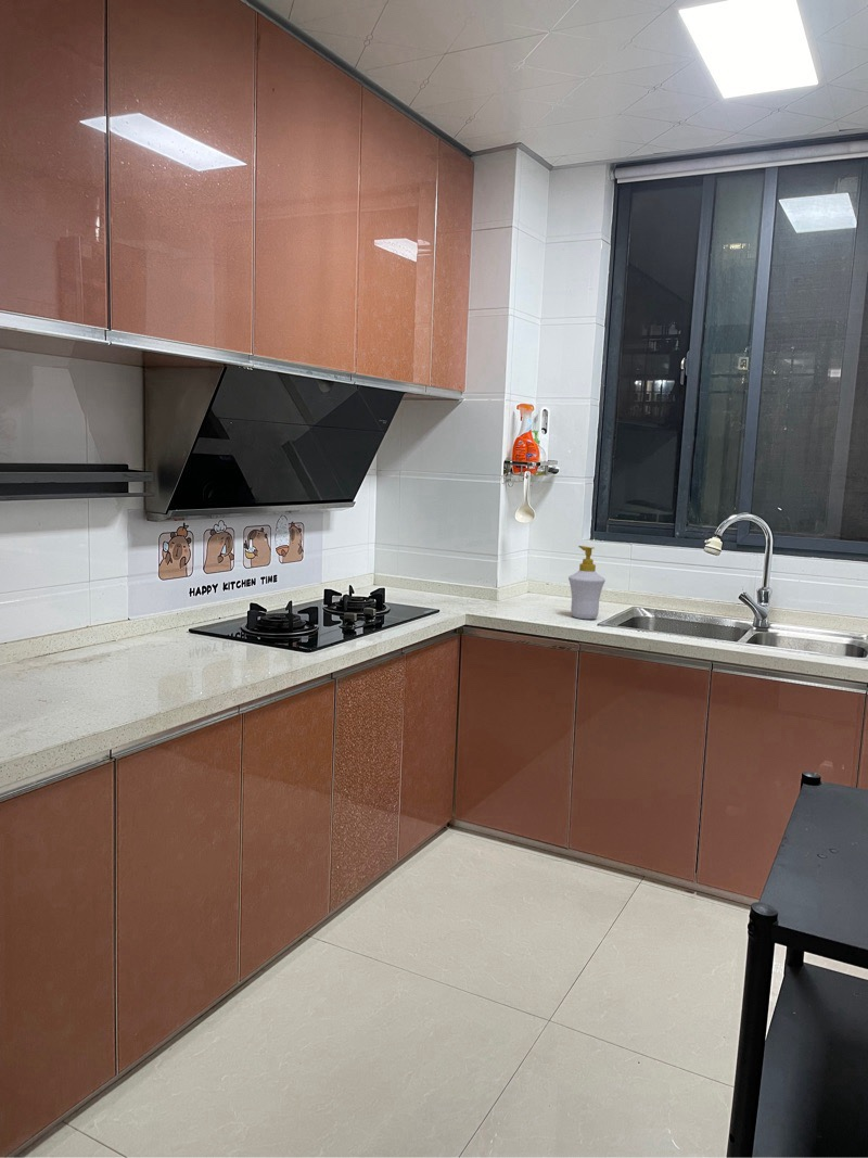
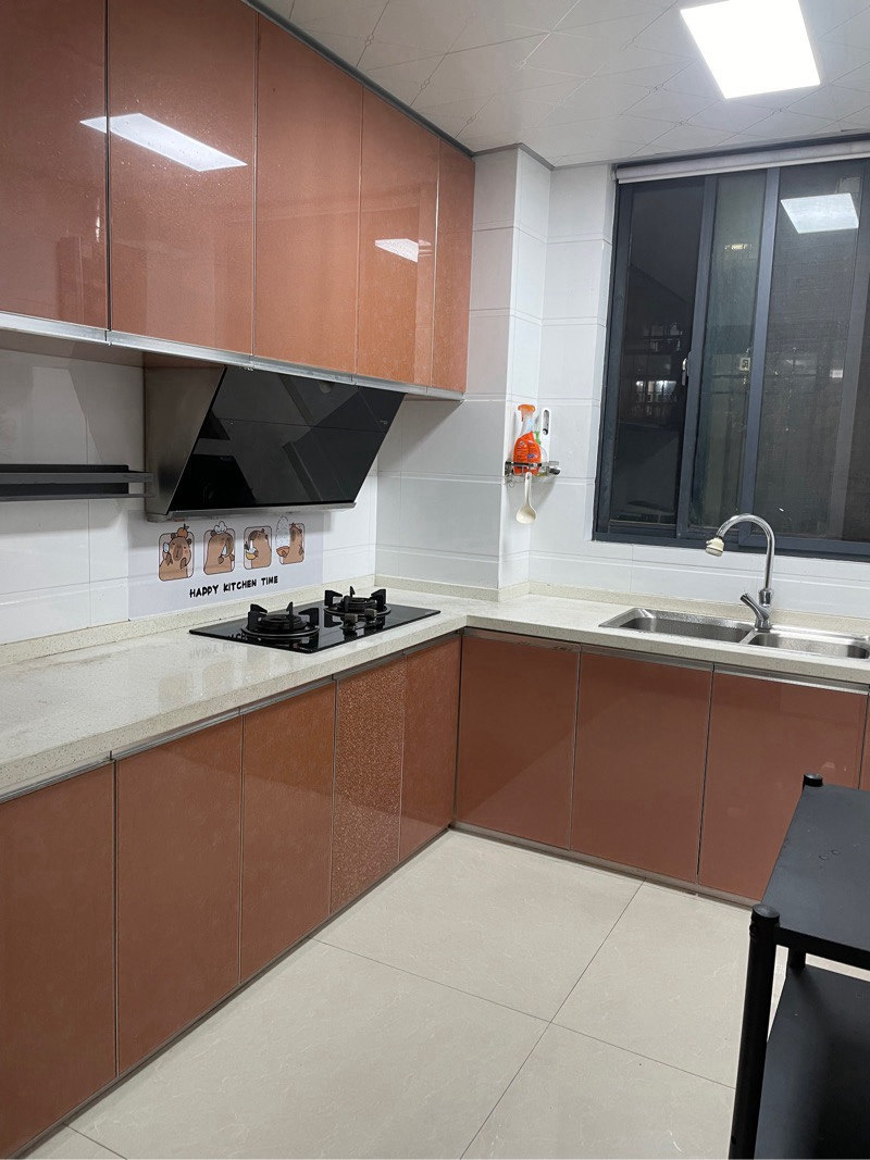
- soap bottle (586, 582)
